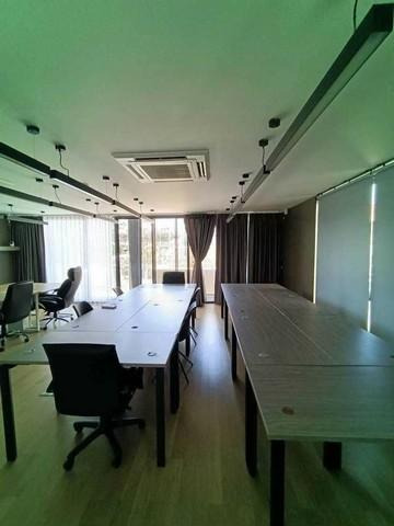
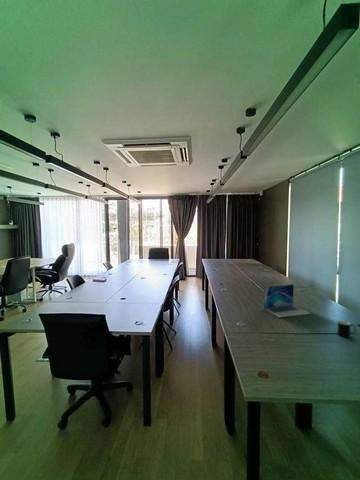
+ laptop (286, 299)
+ cup (346, 329)
